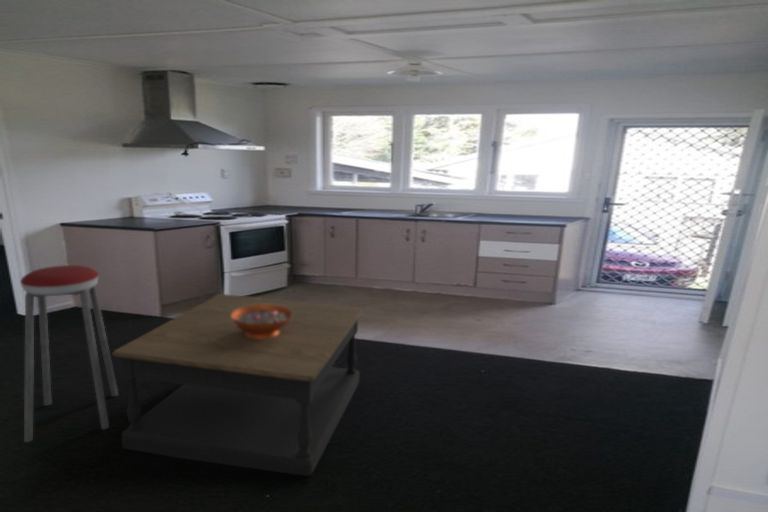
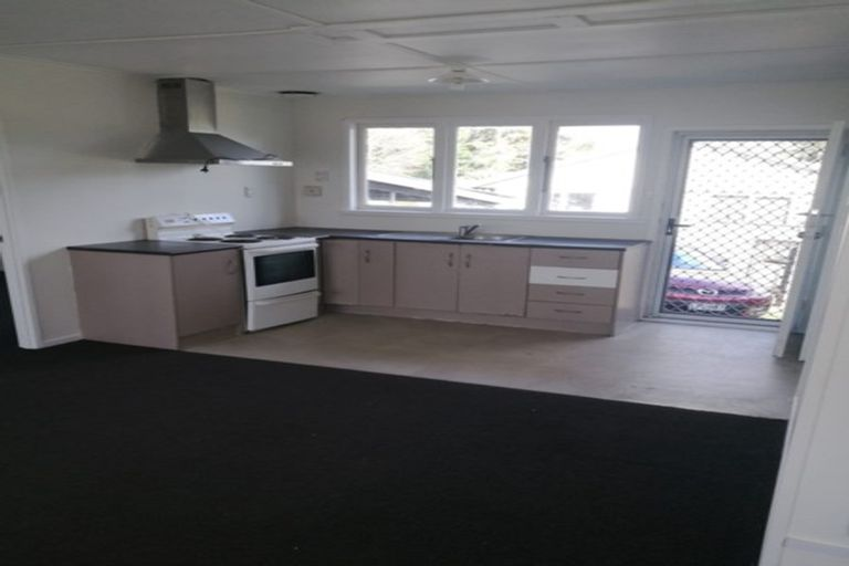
- music stool (48, 345)
- coffee table (256, 369)
- decorative bowl (262, 322)
